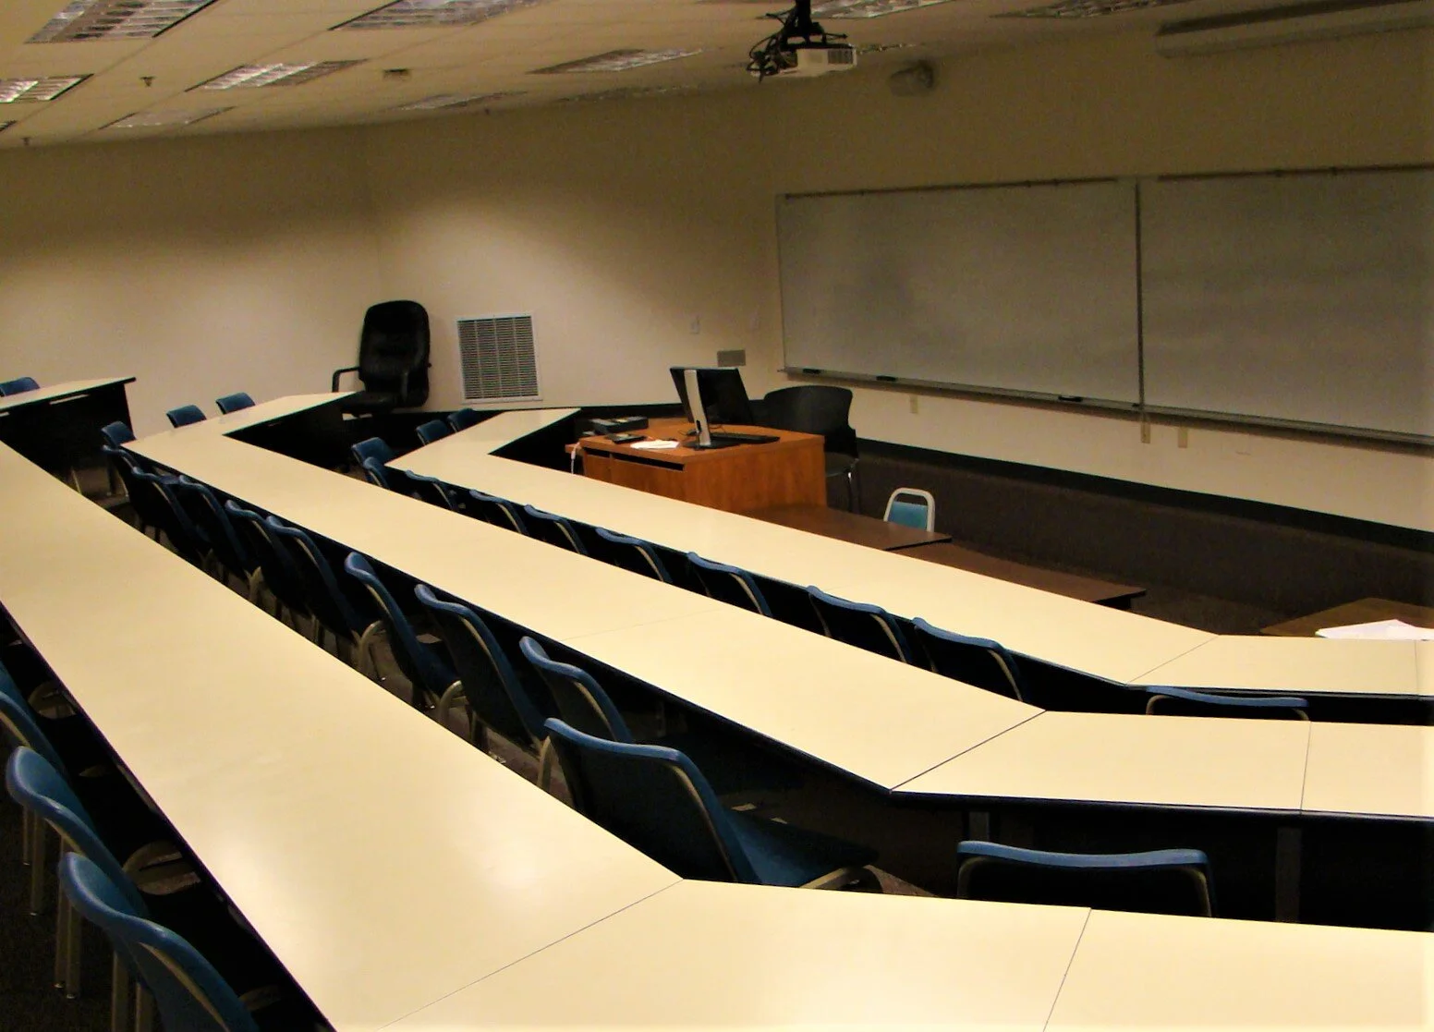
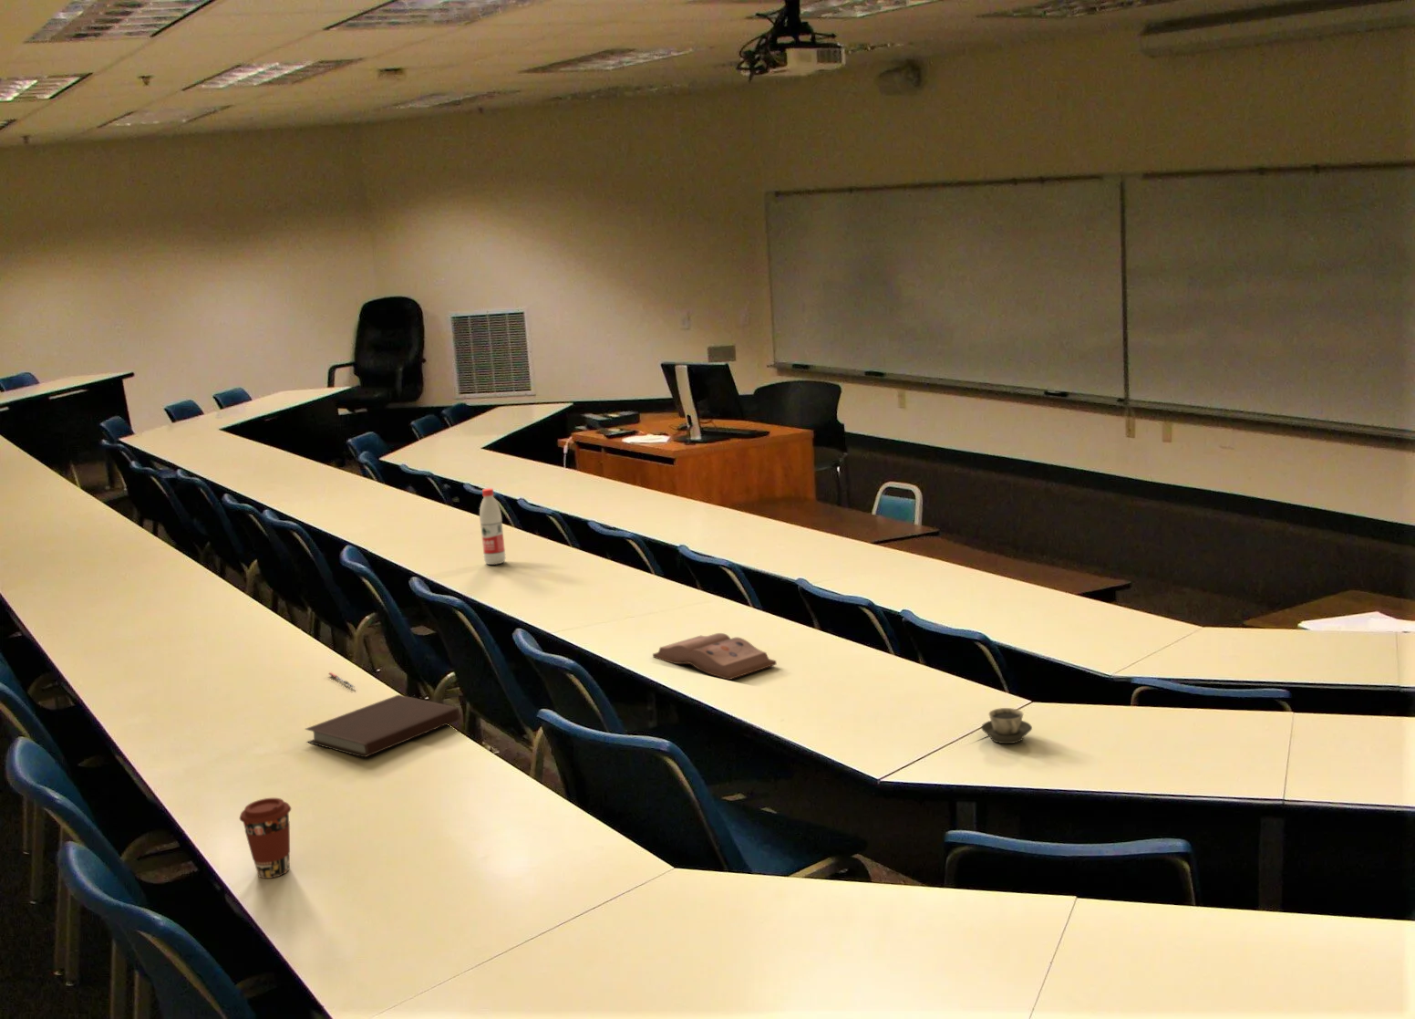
+ hardback book (712, 651)
+ water bottle (491, 525)
+ notebook (383, 724)
+ coffee cup (269, 839)
+ cup (1005, 726)
+ pen (342, 679)
